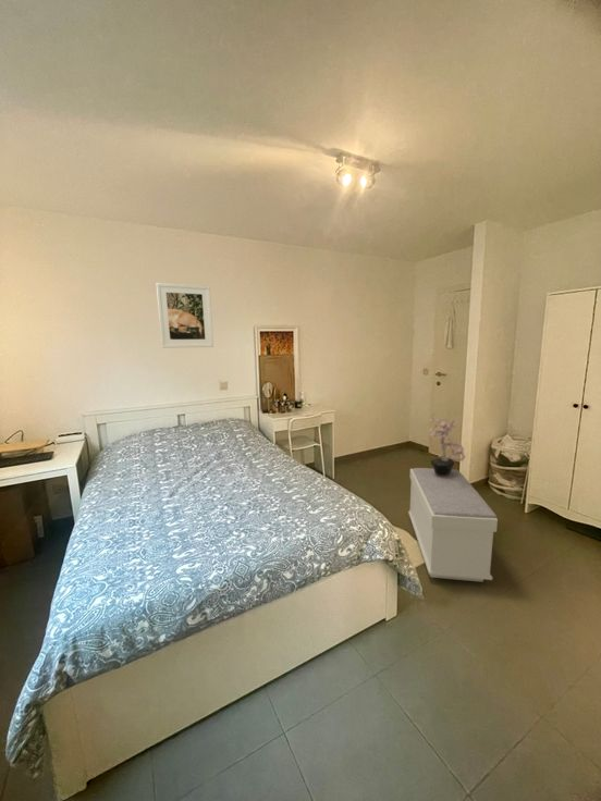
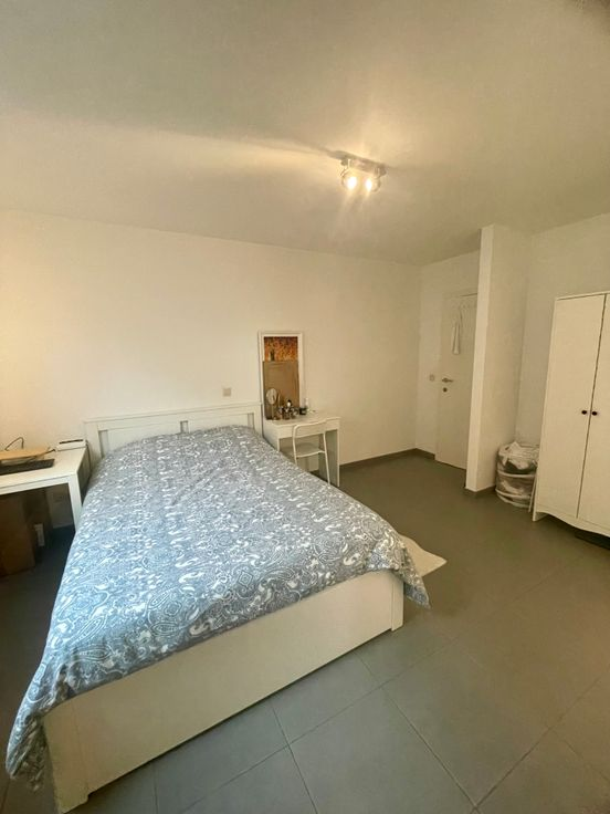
- bench (445, 517)
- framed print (186, 316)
- potted plant (444, 447)
